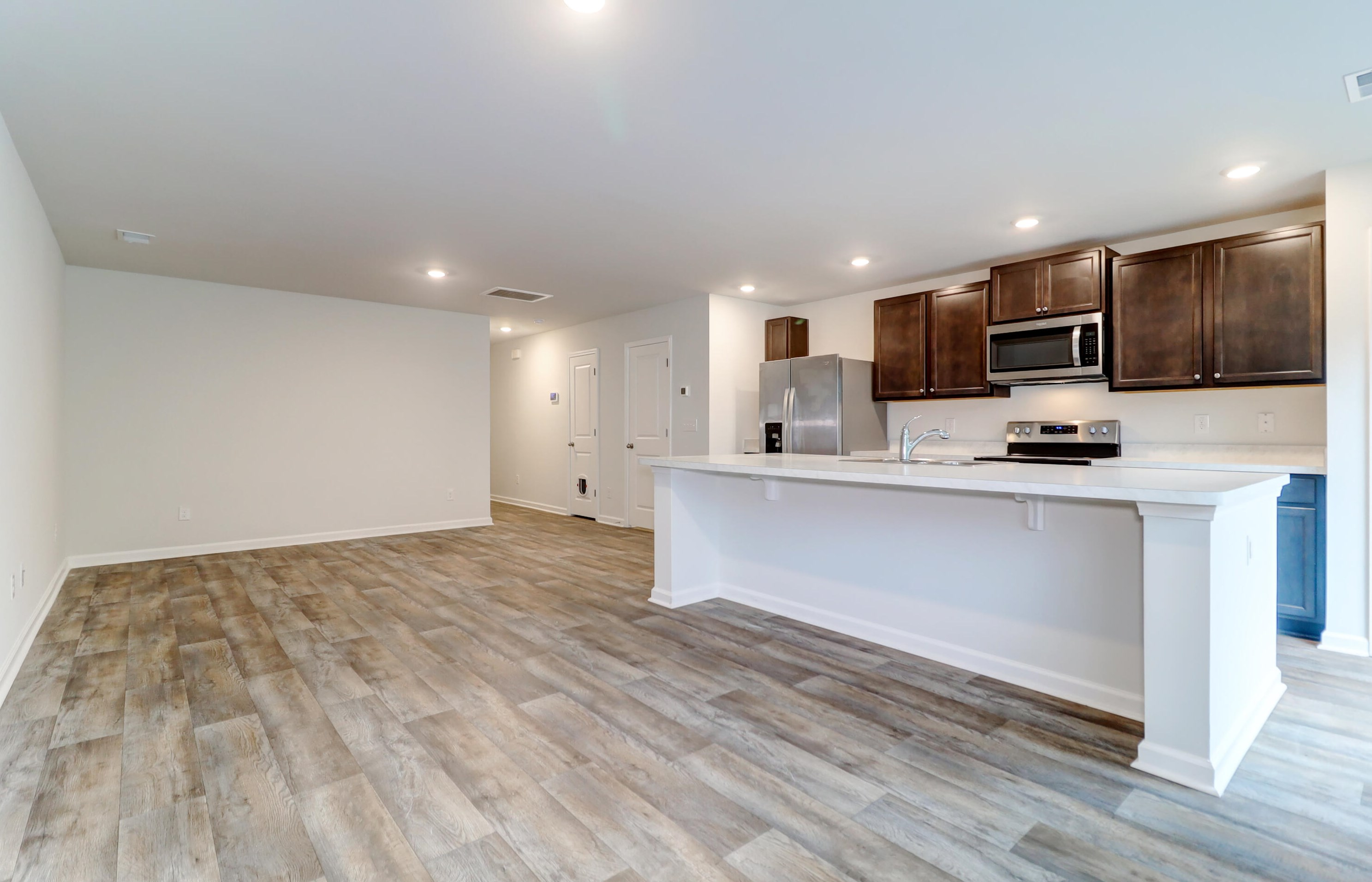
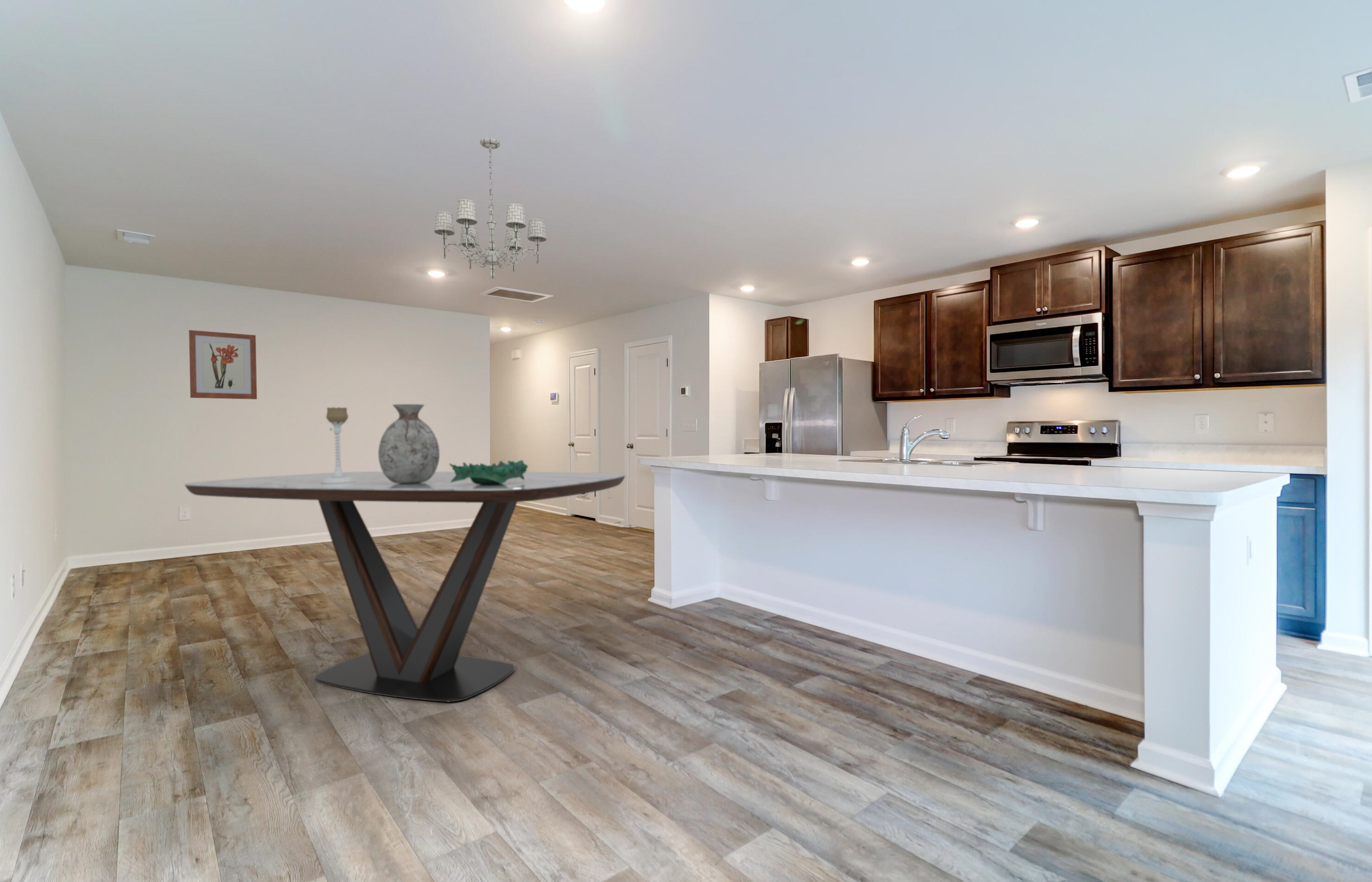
+ candle holder (338, 444)
+ wall art (224, 365)
+ dining table (396, 584)
+ vase (409, 443)
+ decorative bowl (488, 471)
+ chandelier (491, 210)
